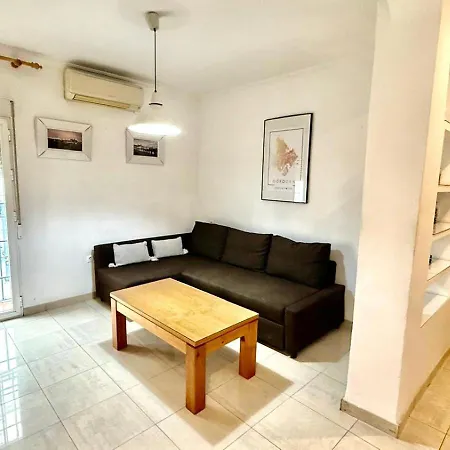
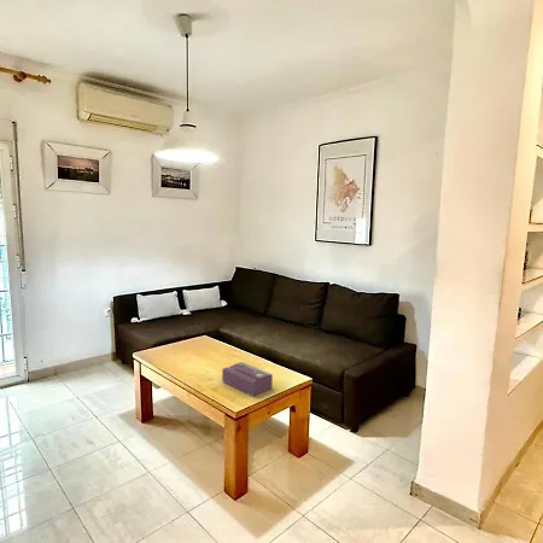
+ tissue box (246, 378)
